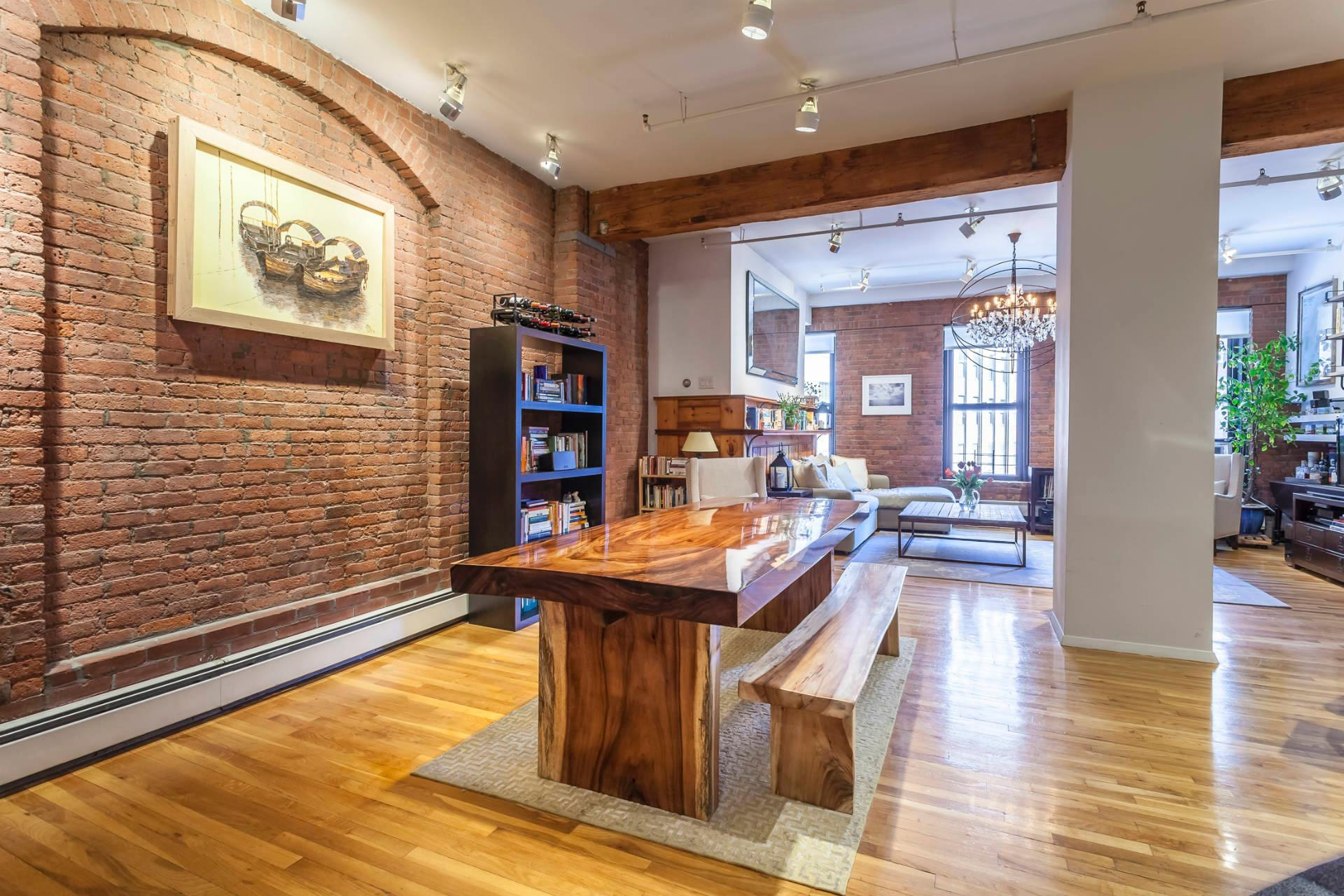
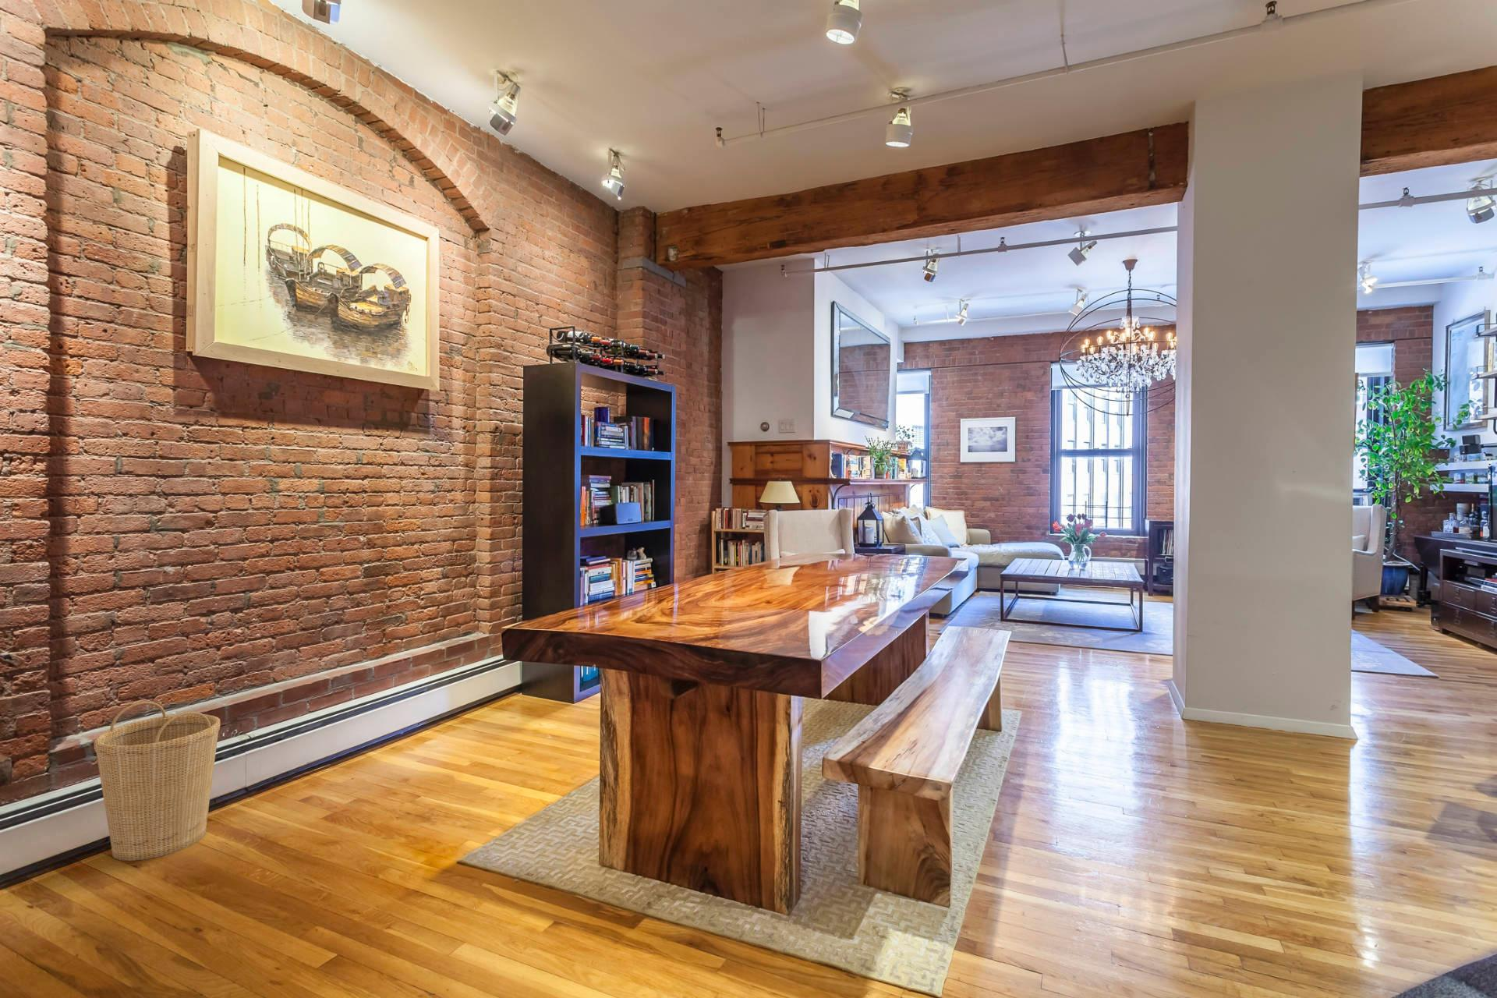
+ basket (160, 774)
